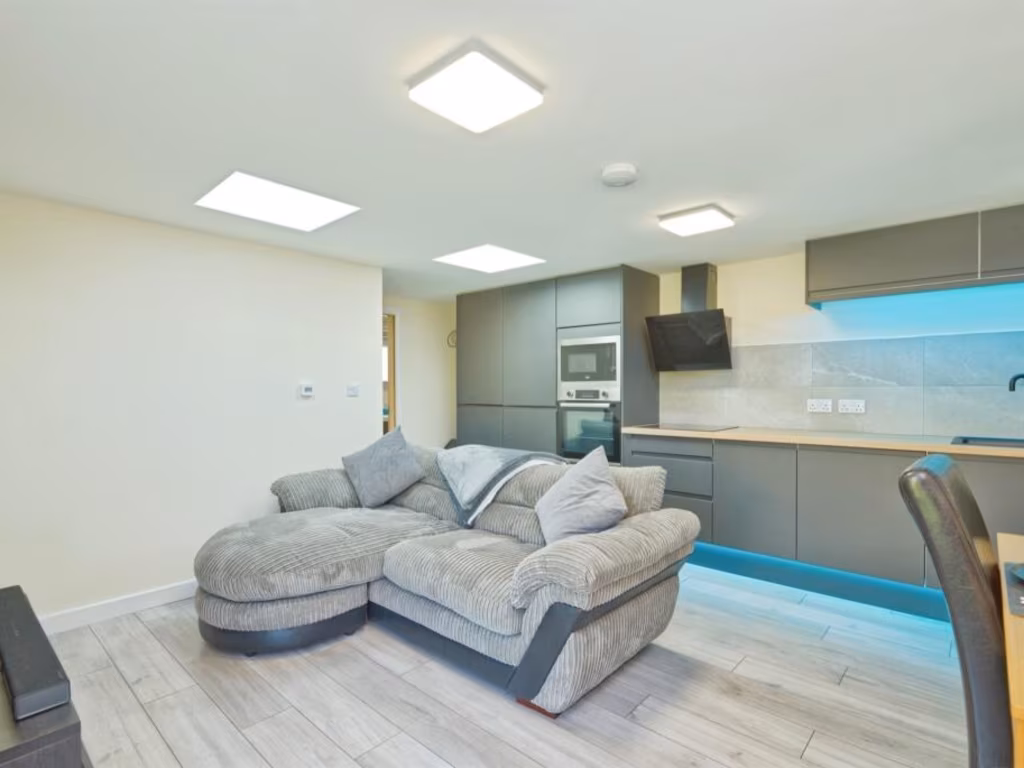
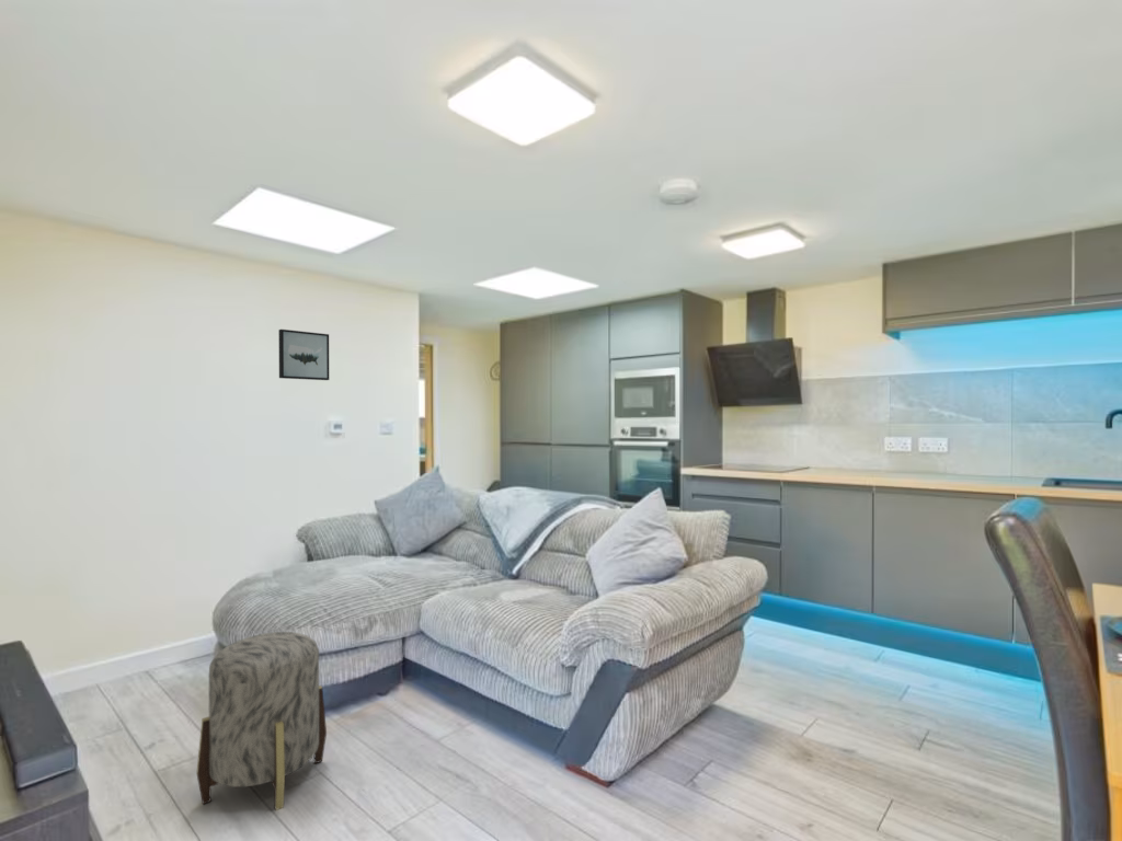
+ wall art (305, 355)
+ ottoman (265, 710)
